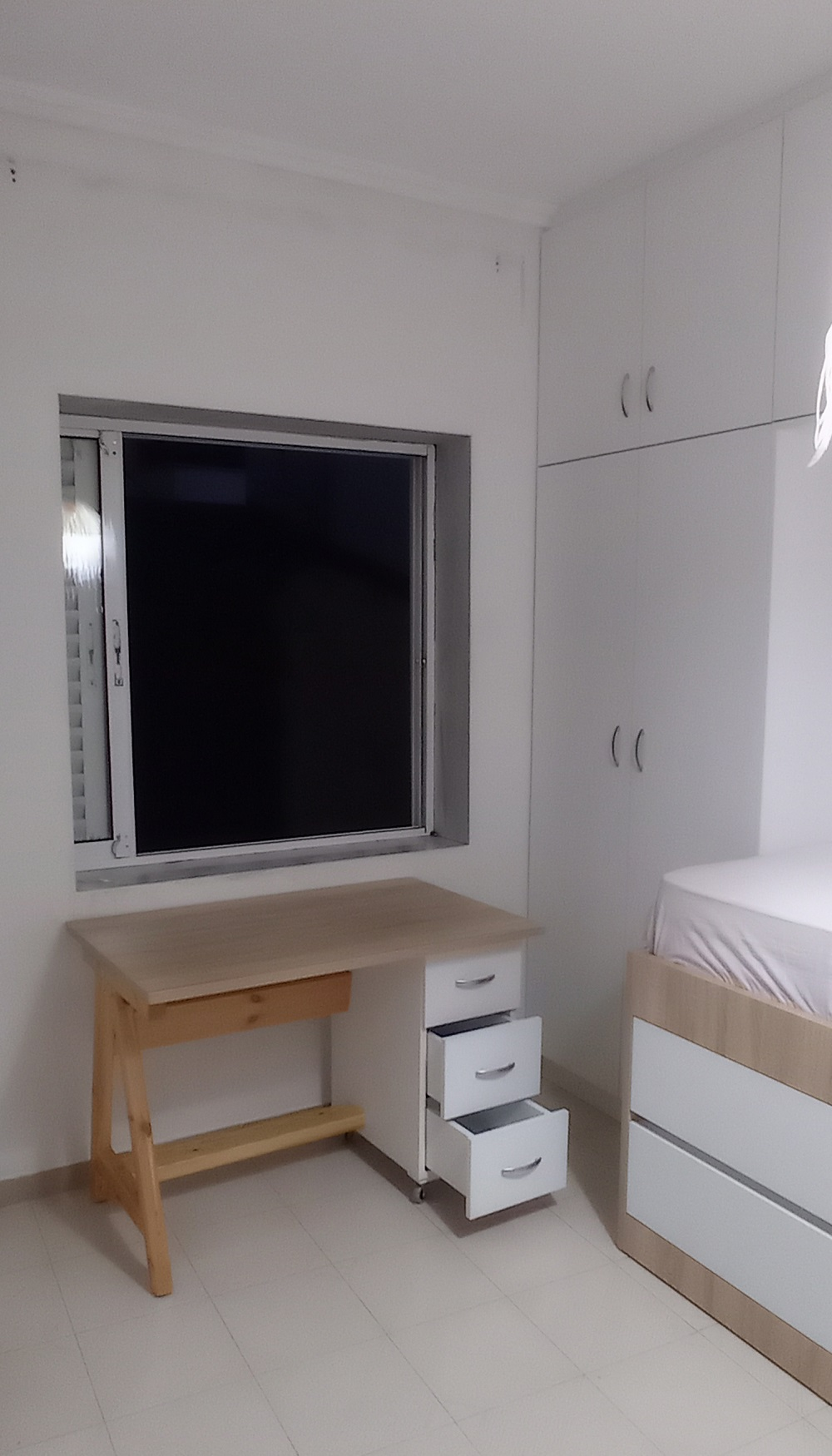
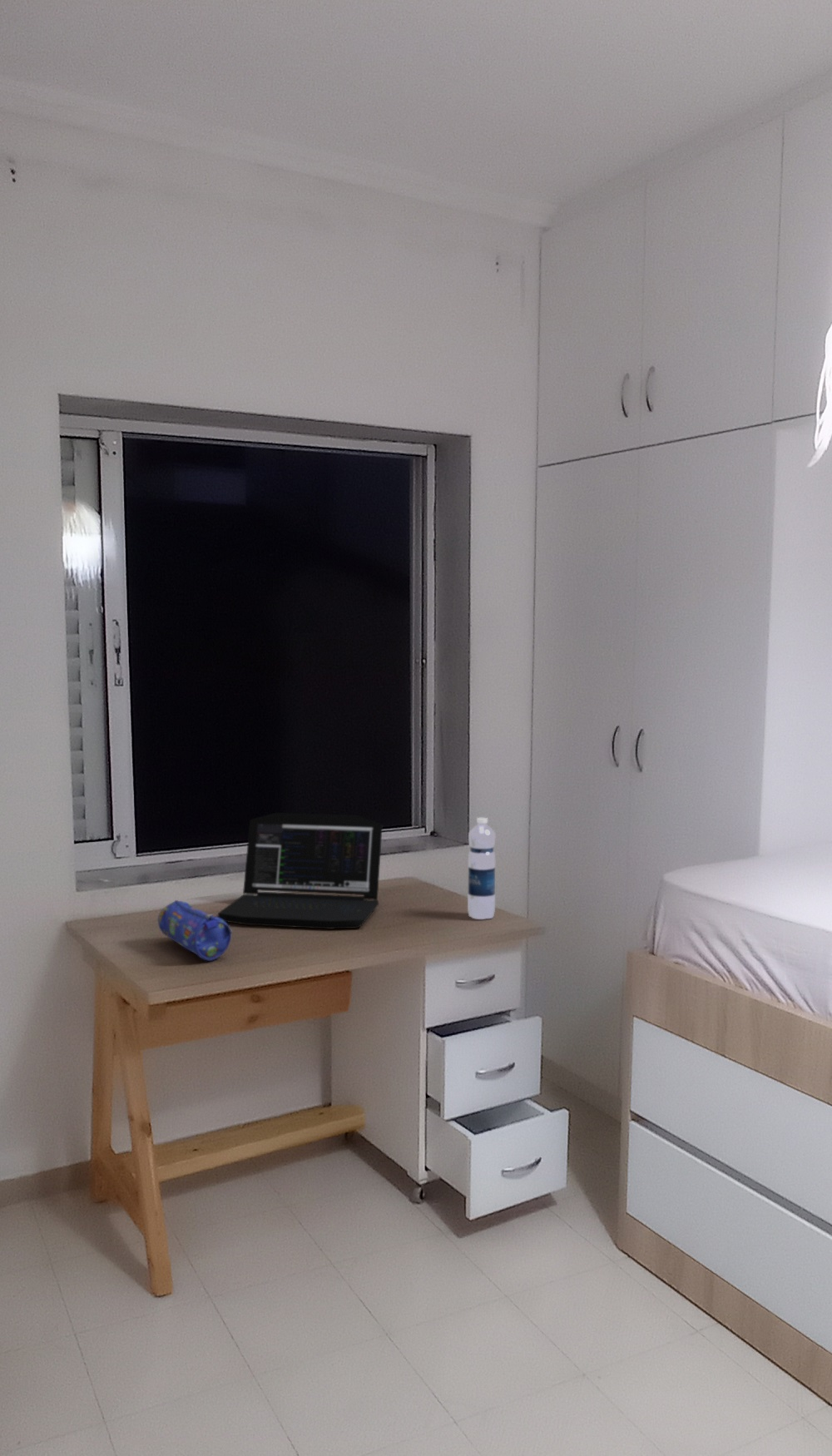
+ laptop (302, 868)
+ water bottle (482, 868)
+ pencil case (194, 928)
